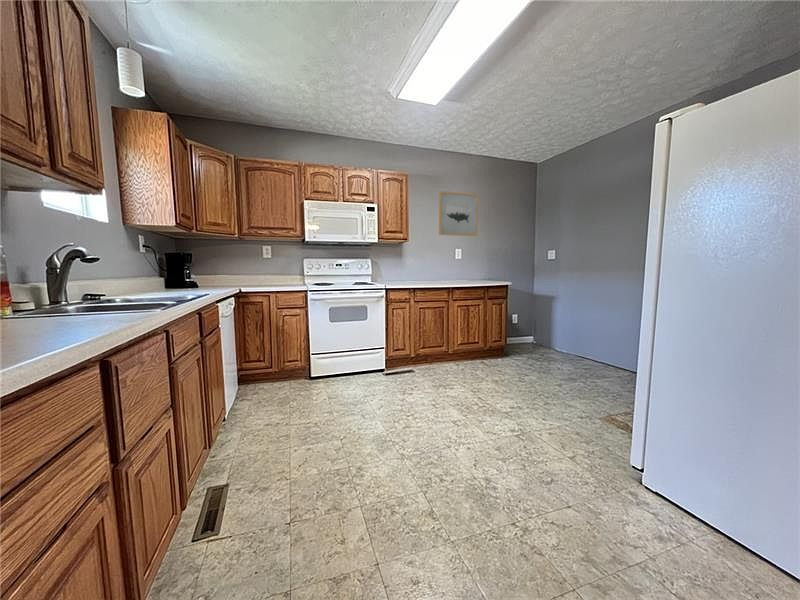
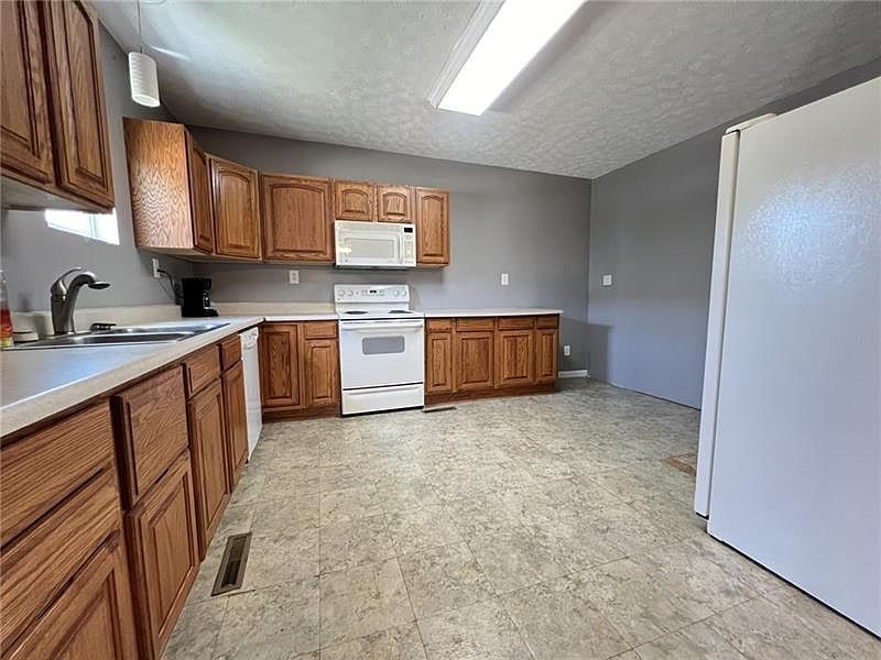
- wall art (458, 214)
